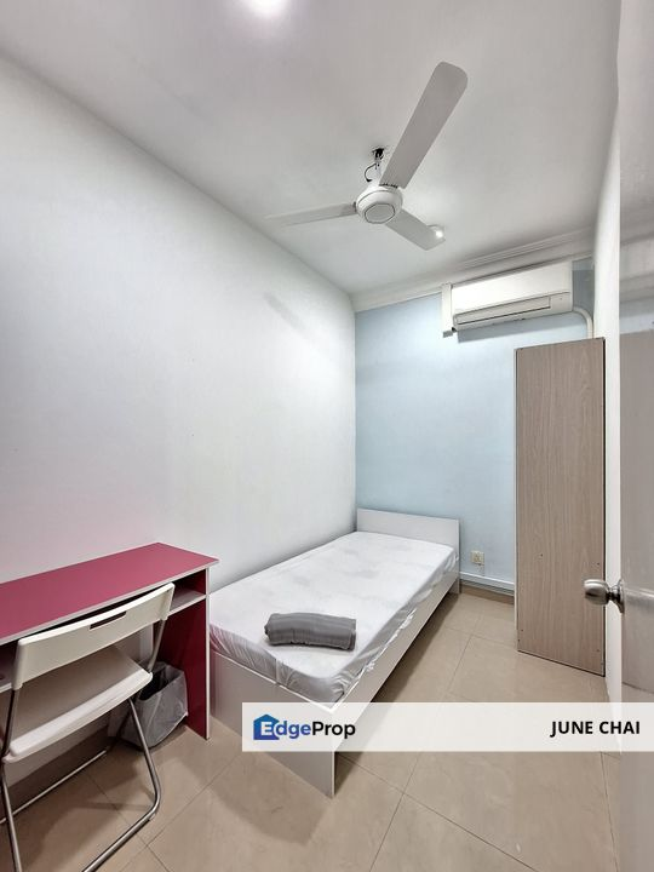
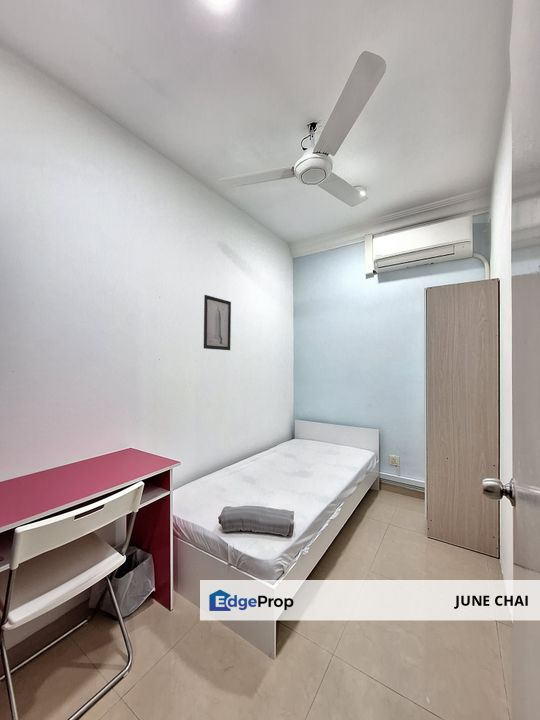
+ wall art (218, 323)
